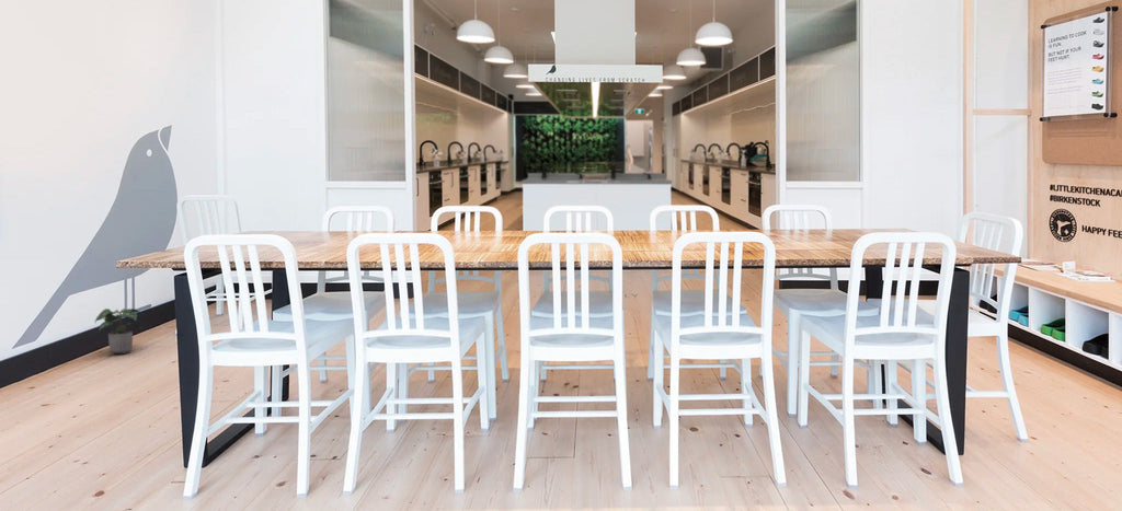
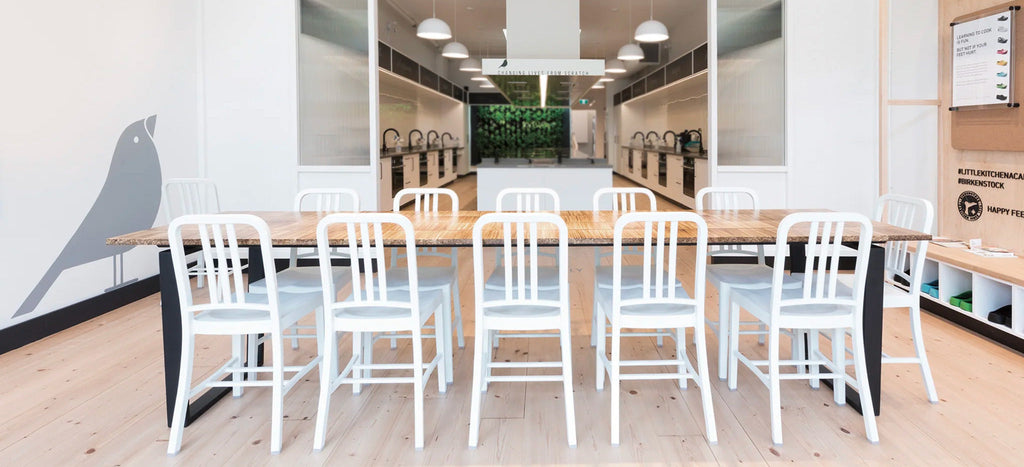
- potted plant (119, 329)
